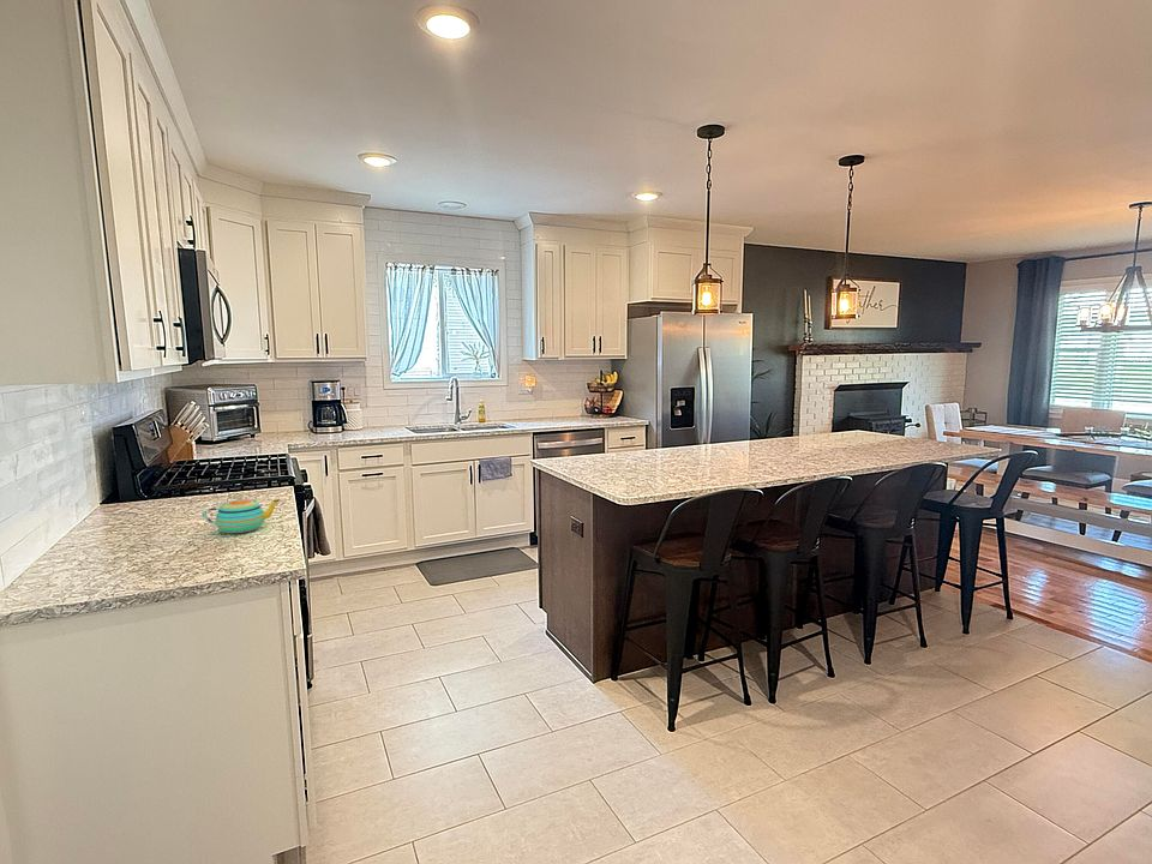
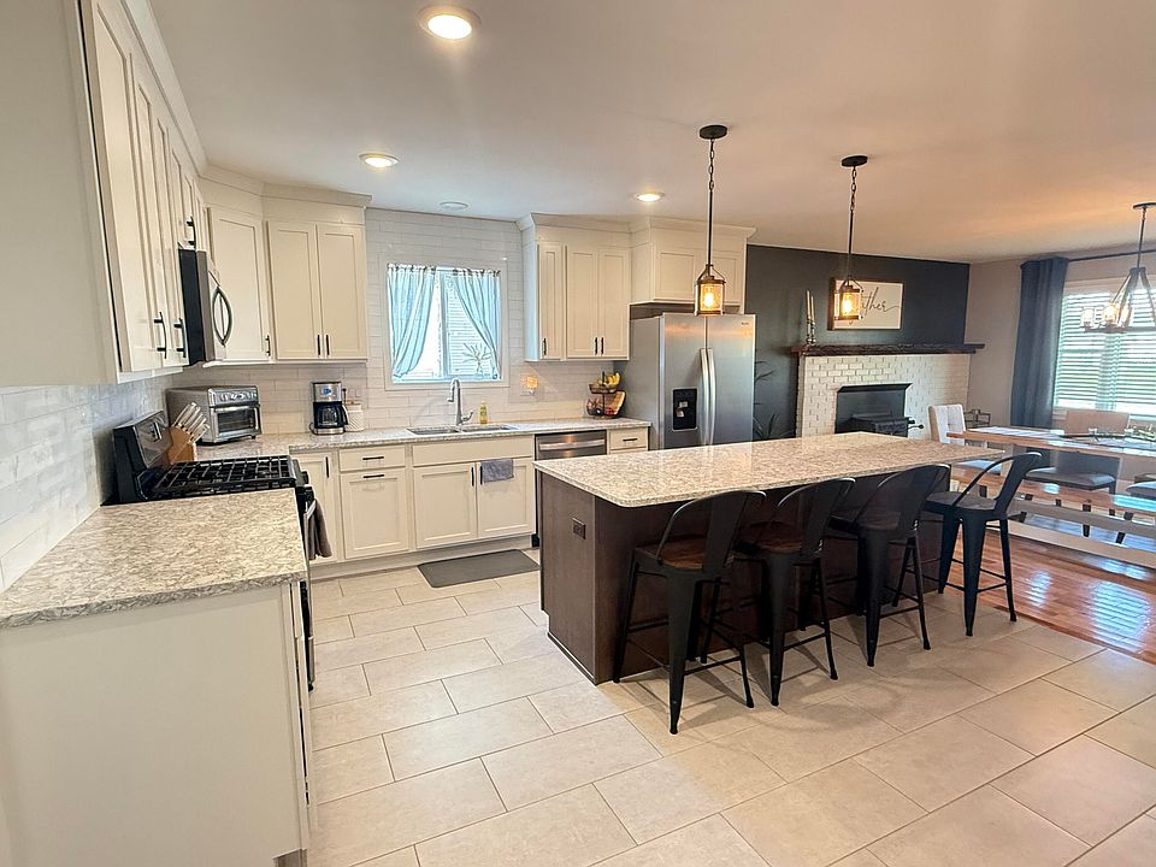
- teapot (242, 512)
